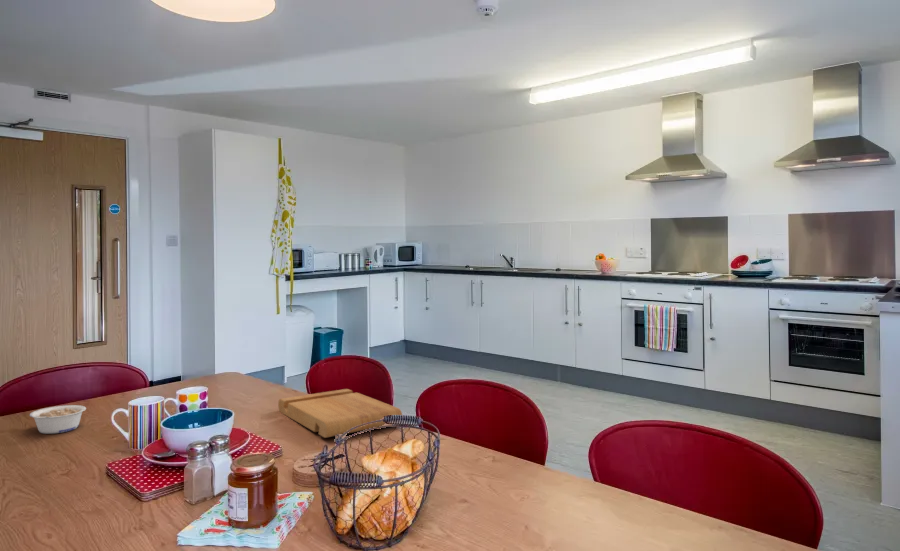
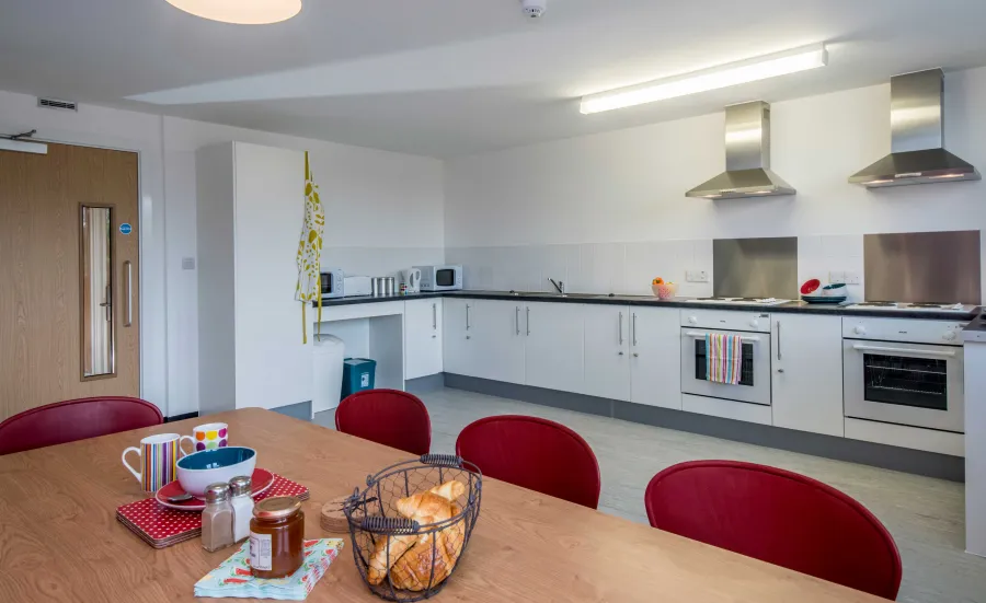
- cutting board (337, 410)
- legume (59, 418)
